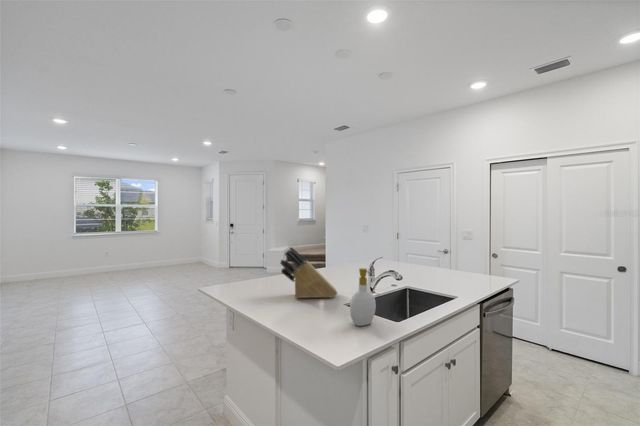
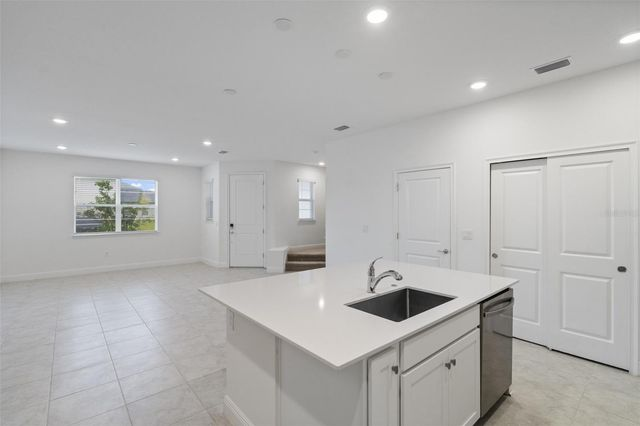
- knife block (308, 271)
- soap bottle (363, 296)
